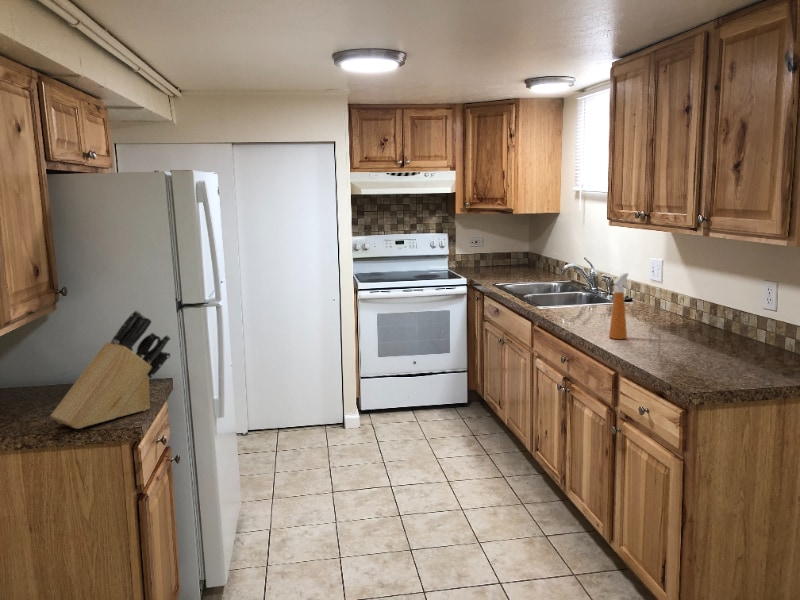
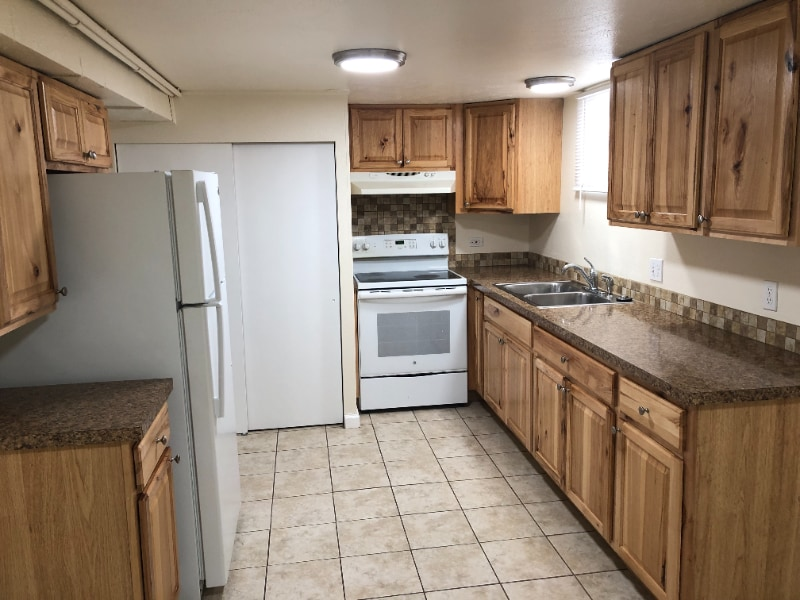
- spray bottle (621, 305)
- knife block (113, 365)
